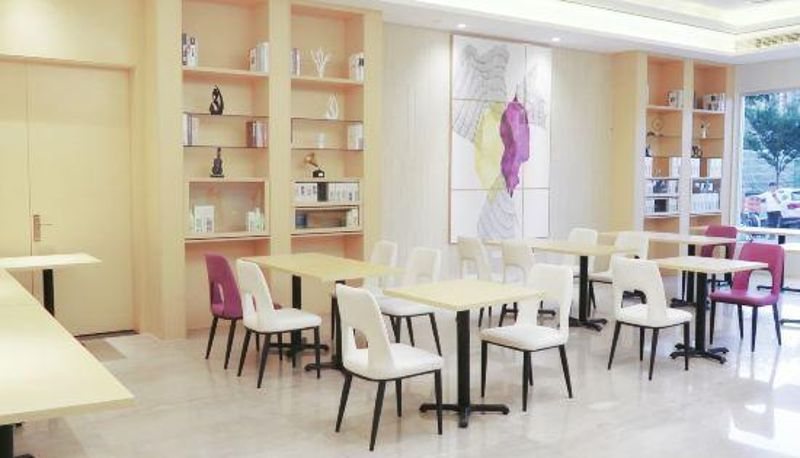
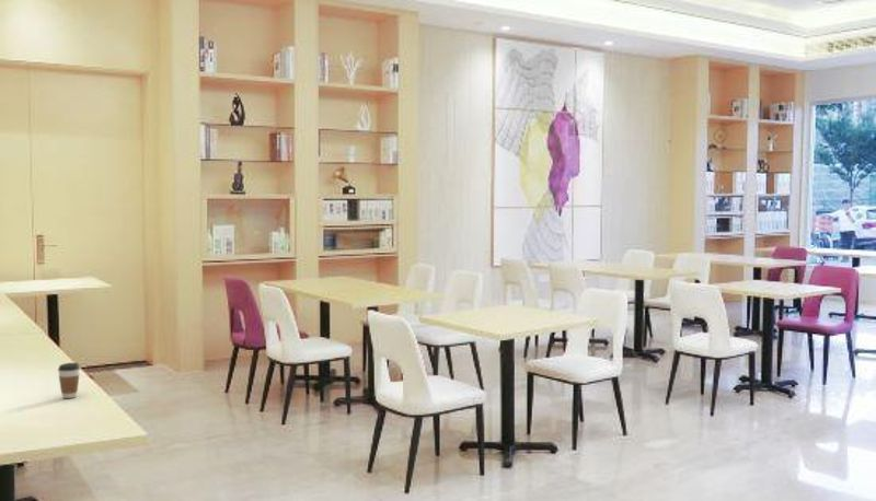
+ coffee cup (69, 380)
